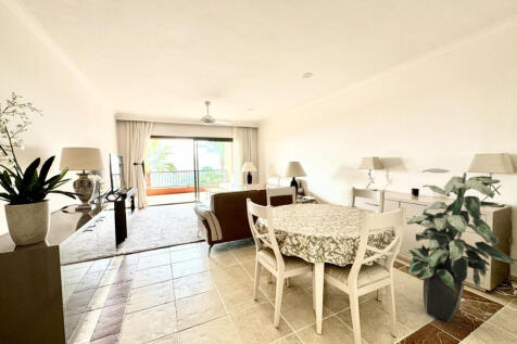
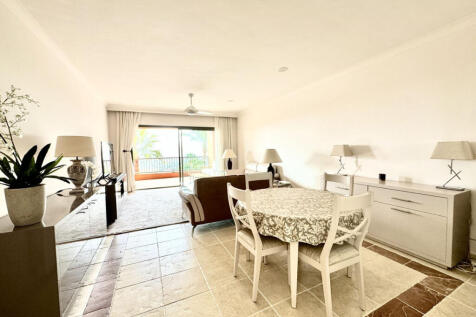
- indoor plant (445, 242)
